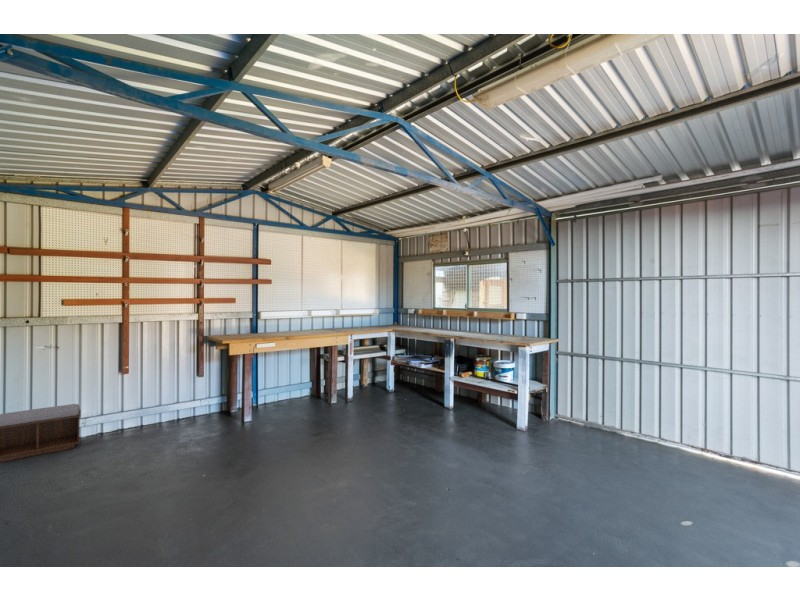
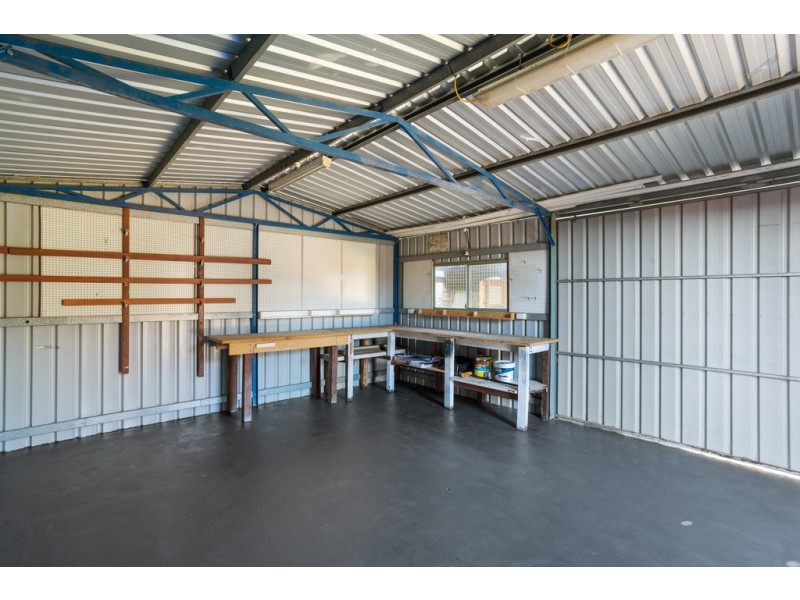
- bench (37, 430)
